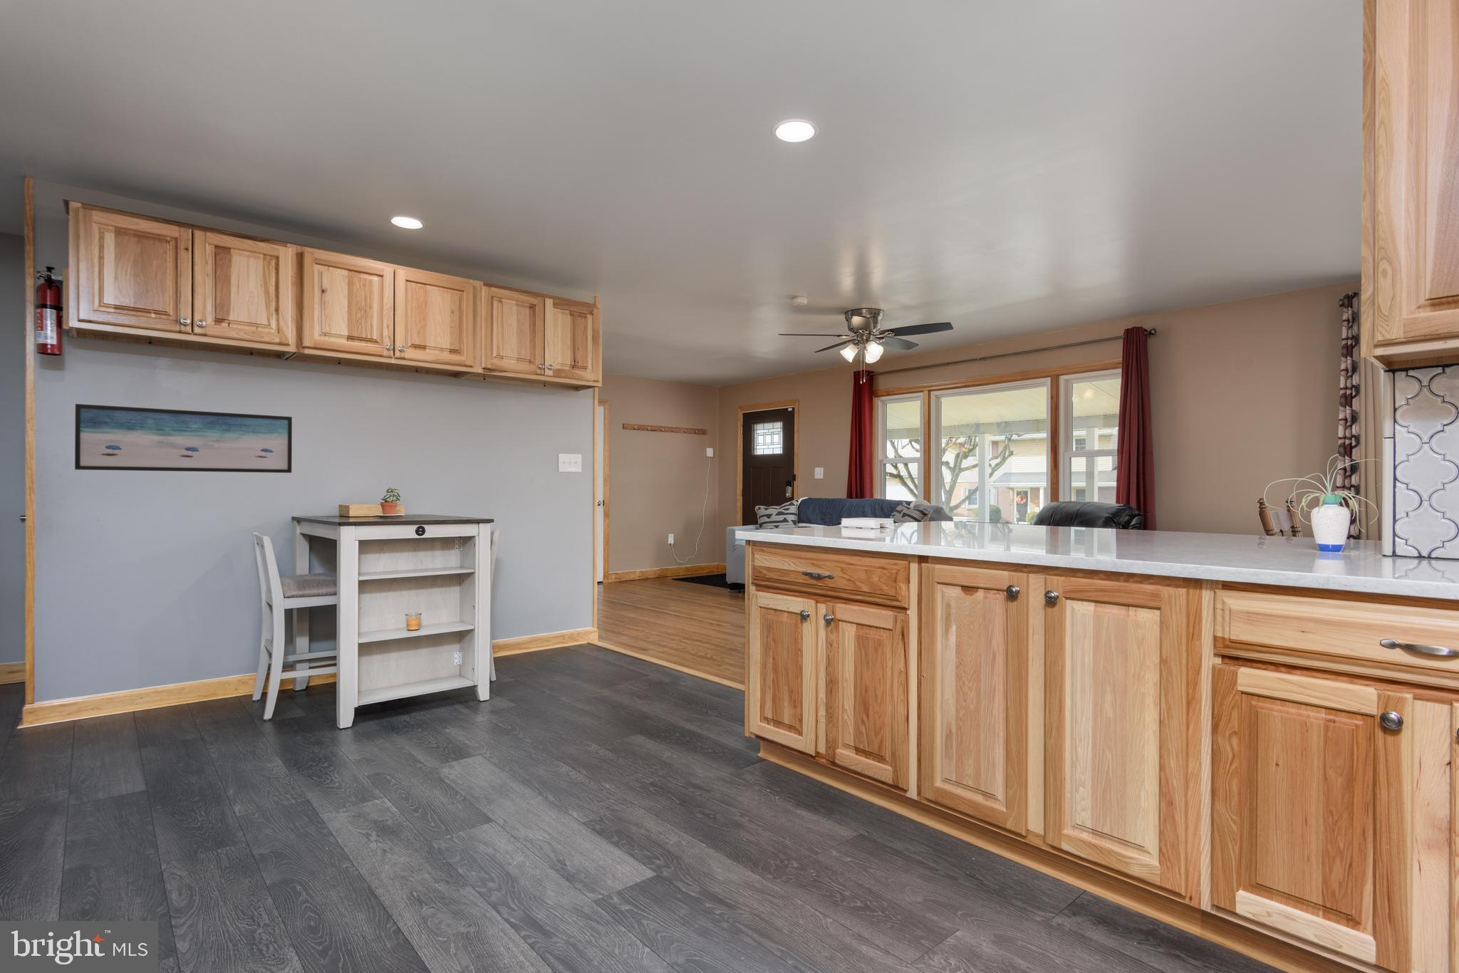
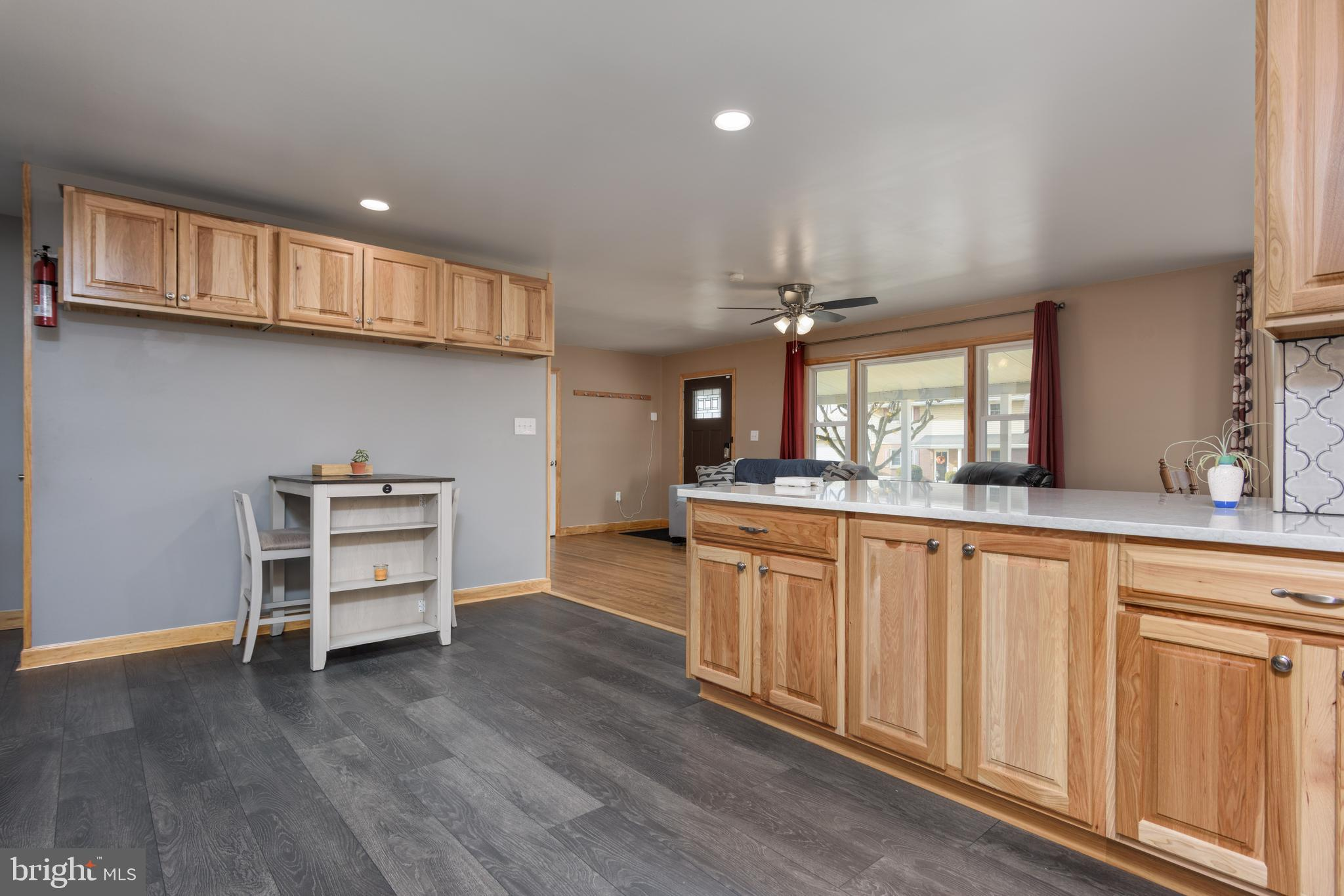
- wall art (192, 441)
